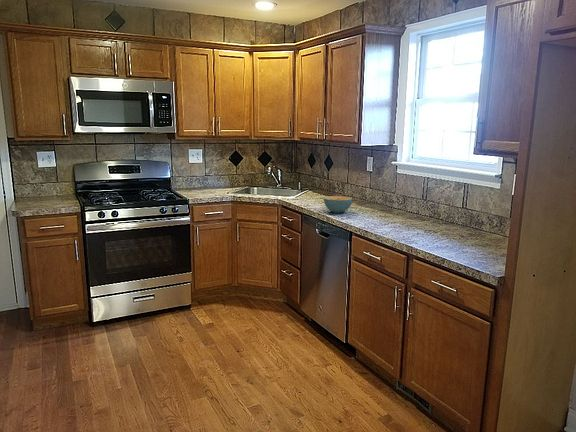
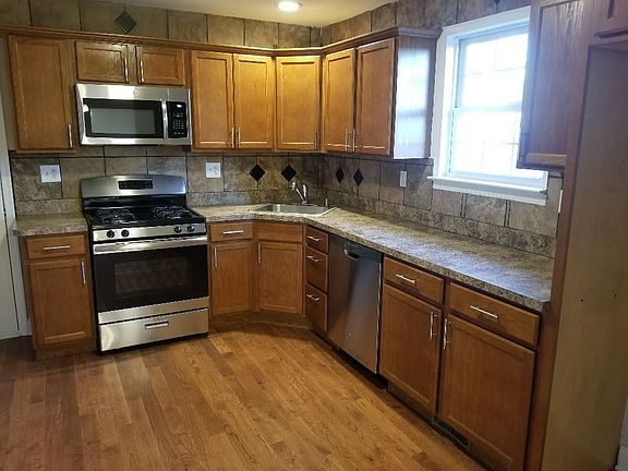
- cereal bowl (337, 205)
